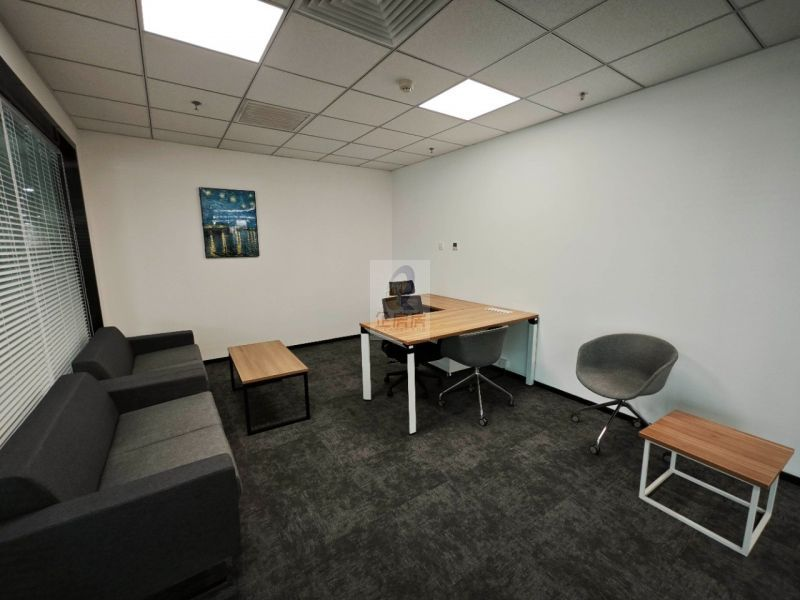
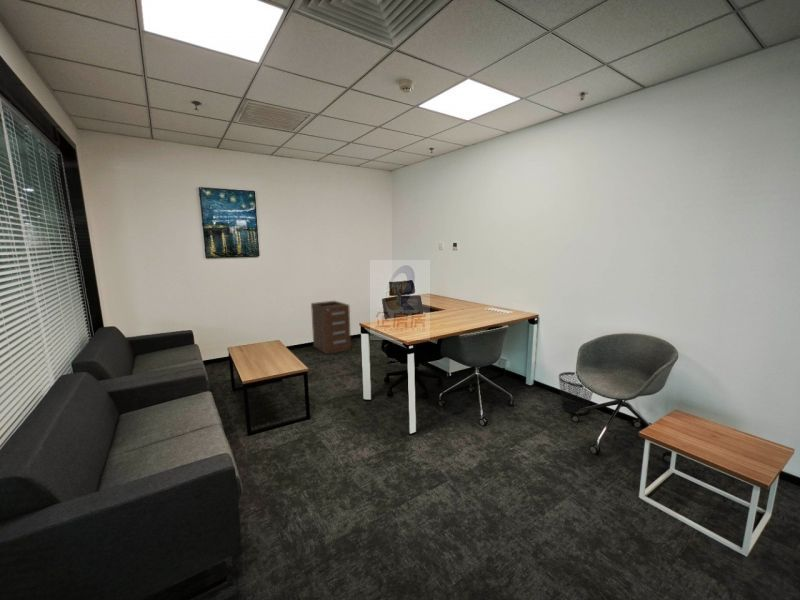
+ wastebasket (575, 393)
+ filing cabinet (331, 326)
